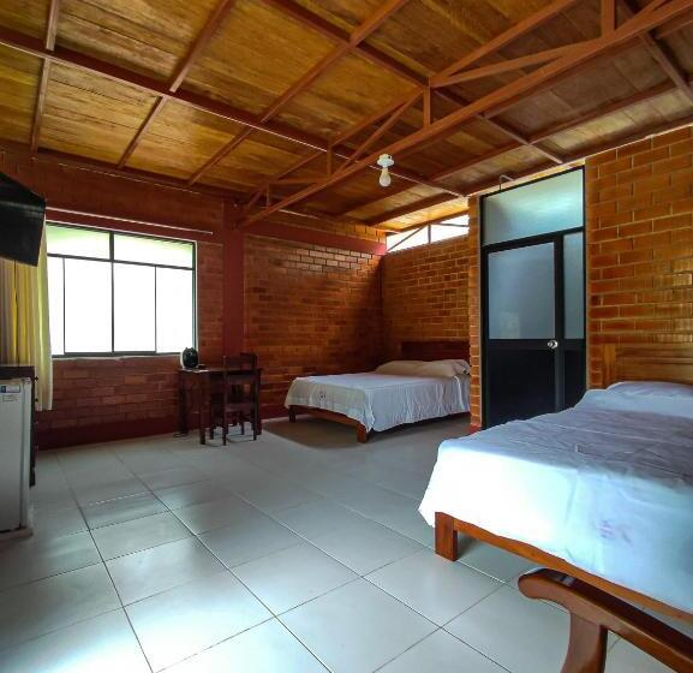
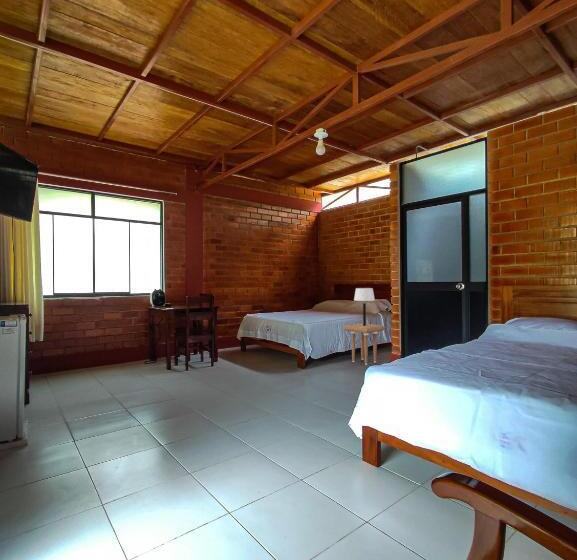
+ side table (364, 343)
+ table lamp (364, 306)
